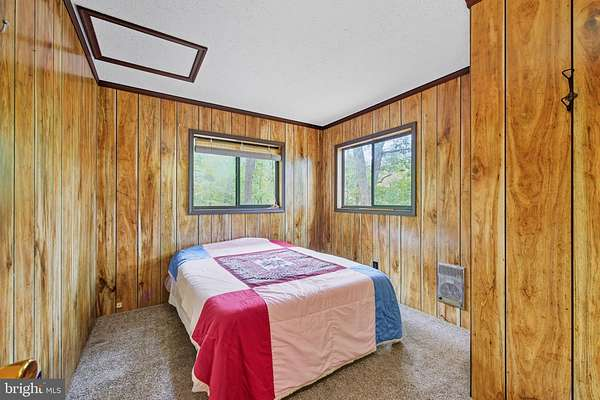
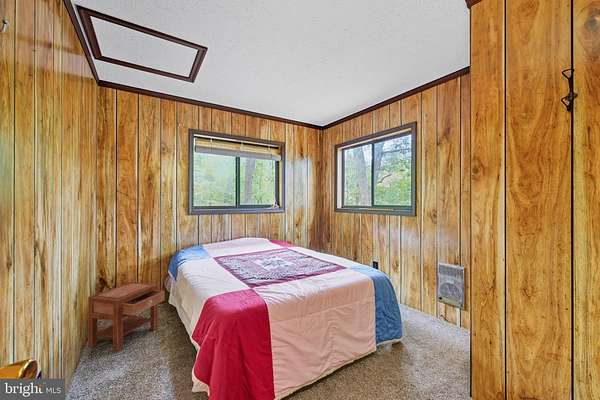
+ nightstand (128, 313)
